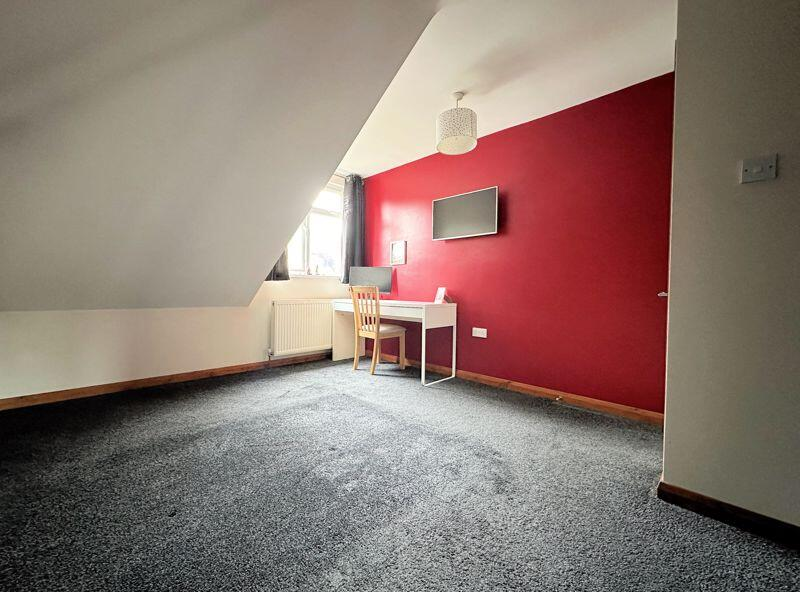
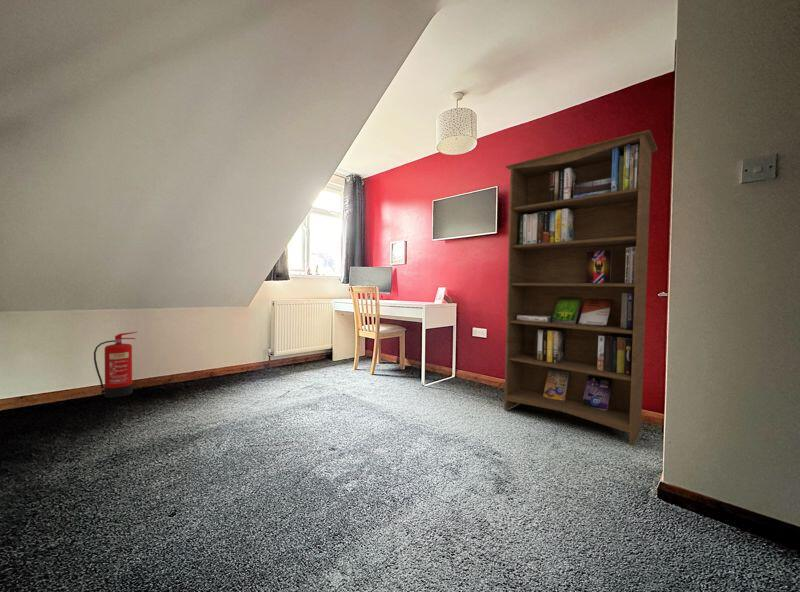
+ bookcase (571, 290)
+ fire extinguisher (116, 363)
